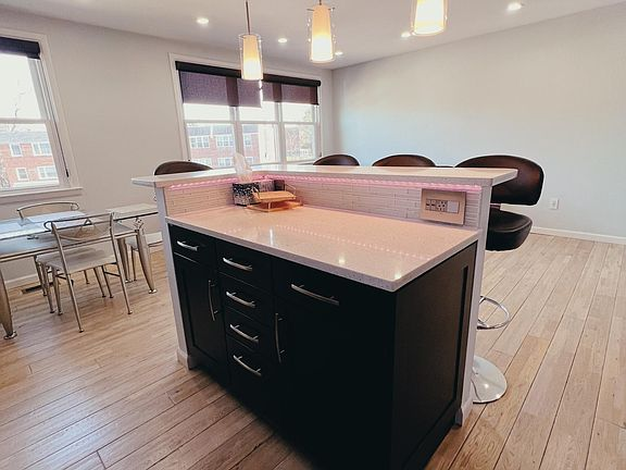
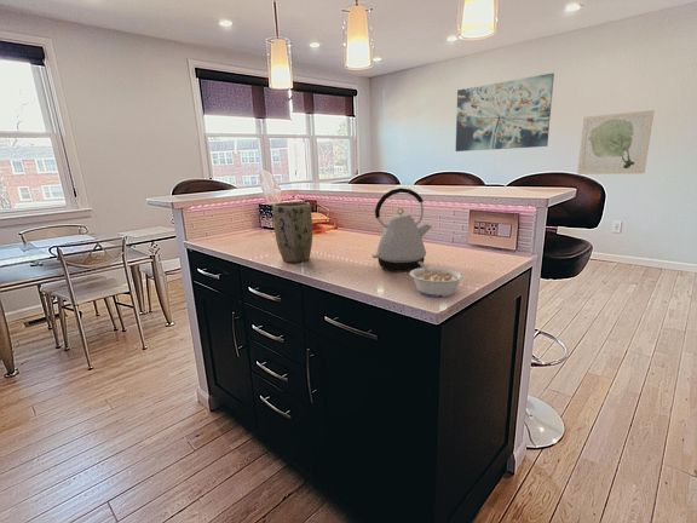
+ plant pot (293, 231)
+ wall art (612, 144)
+ wall art (499, 116)
+ legume (433, 280)
+ kettle (402, 228)
